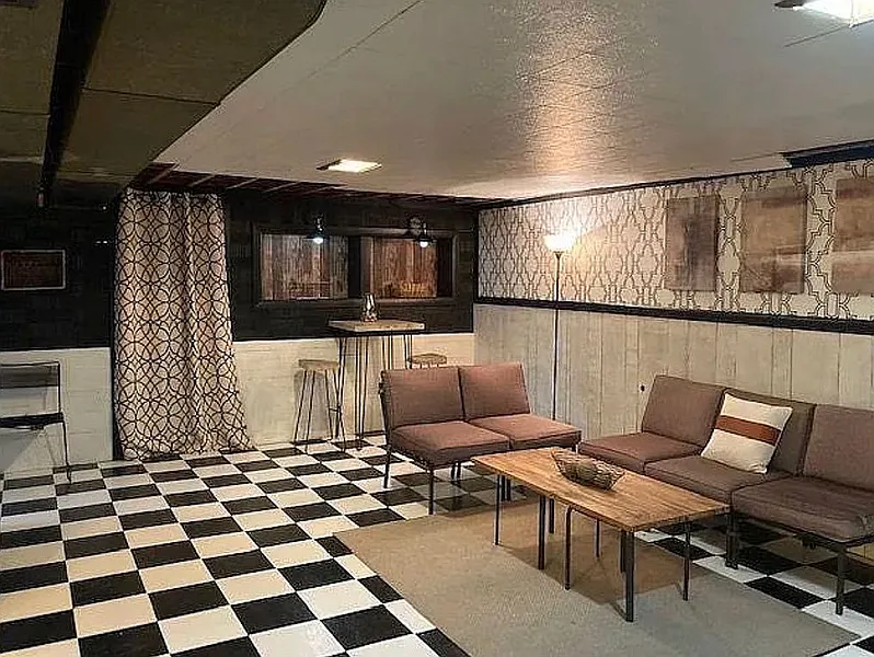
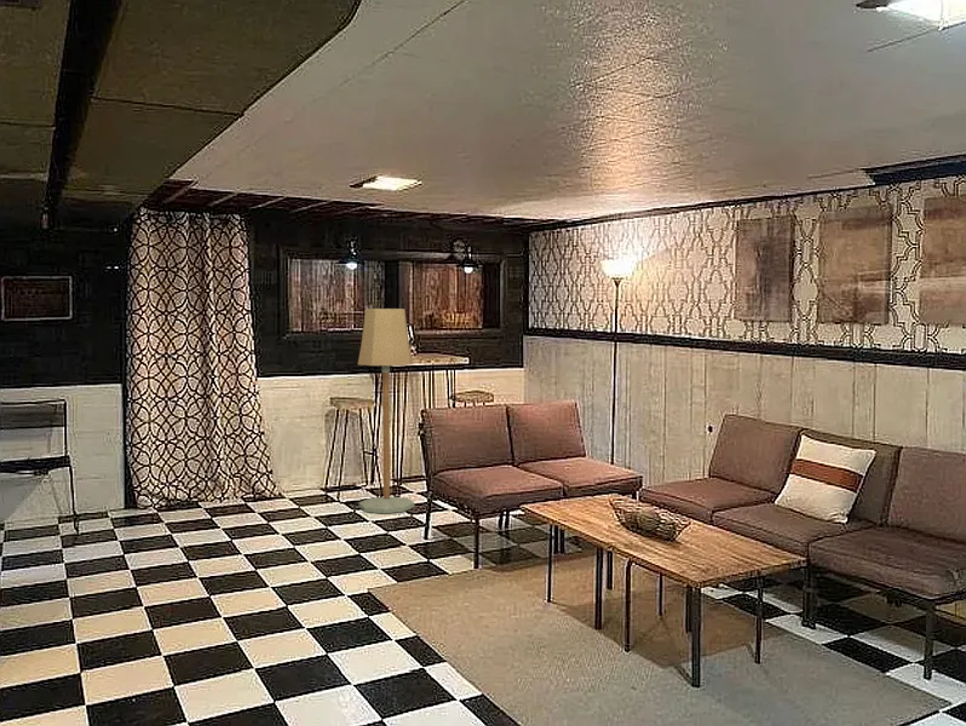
+ floor lamp (385, 408)
